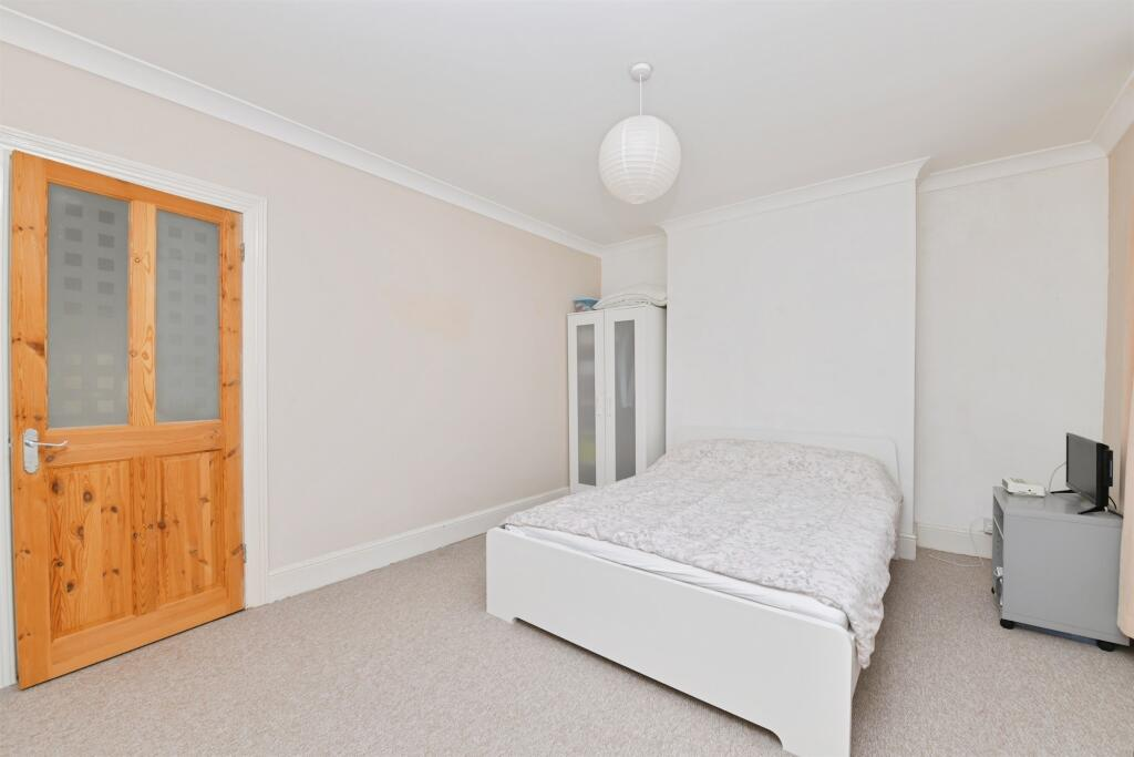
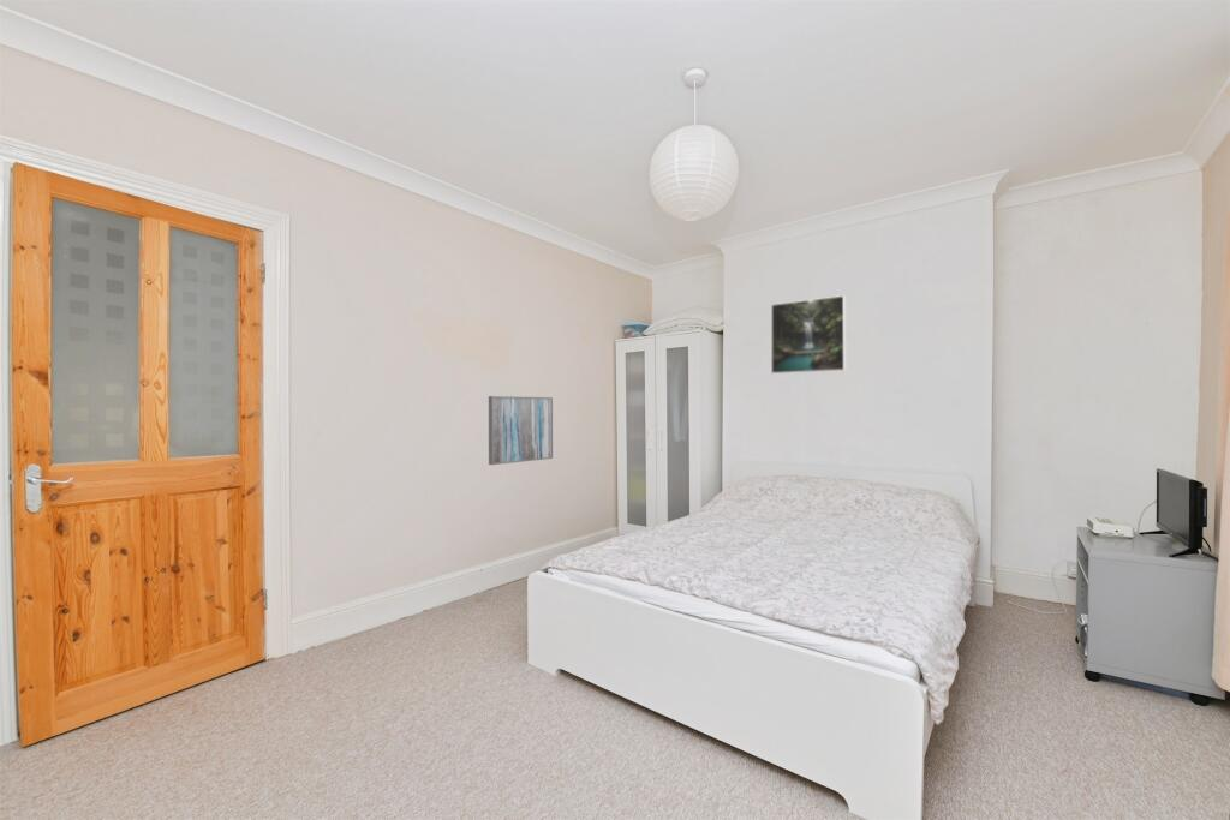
+ wall art (521, 429)
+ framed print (806, 336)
